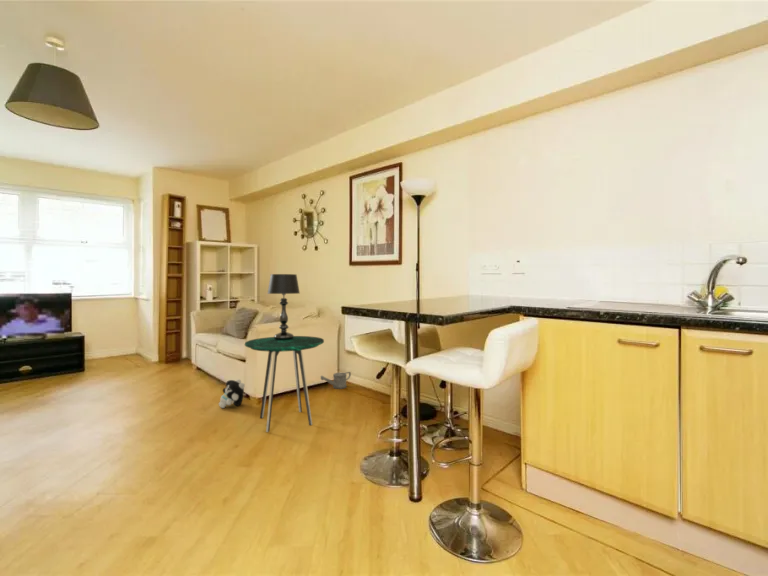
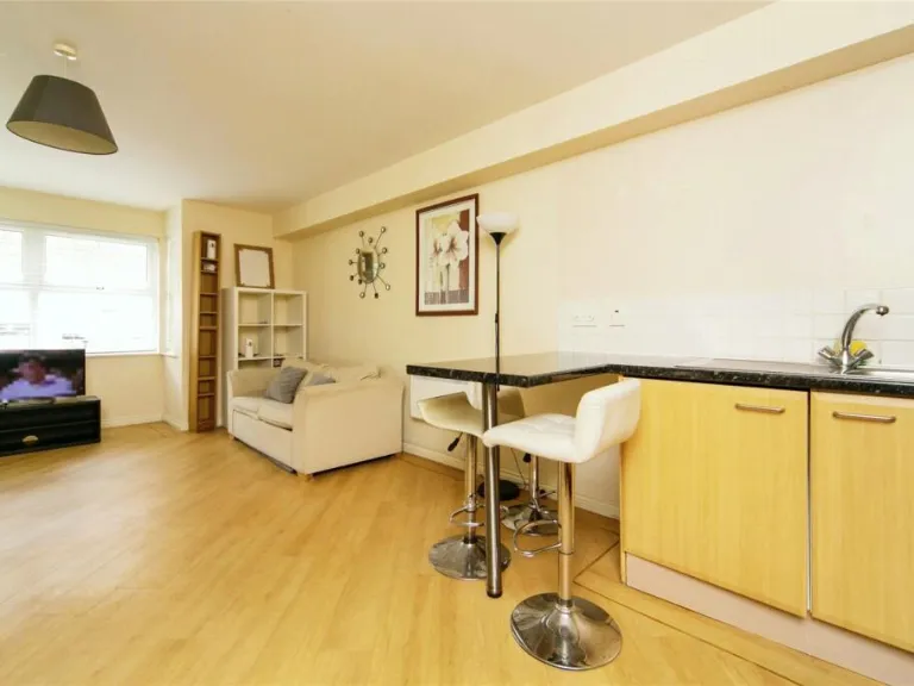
- plush toy (232, 393)
- table lamp (283, 306)
- watering can (336, 380)
- side table (274, 381)
